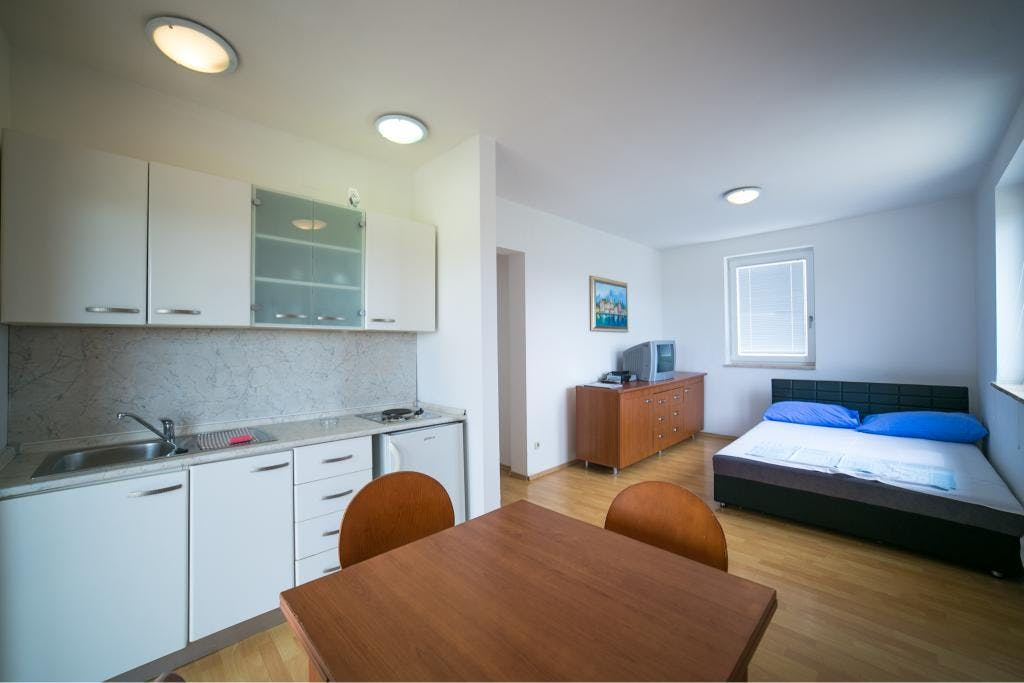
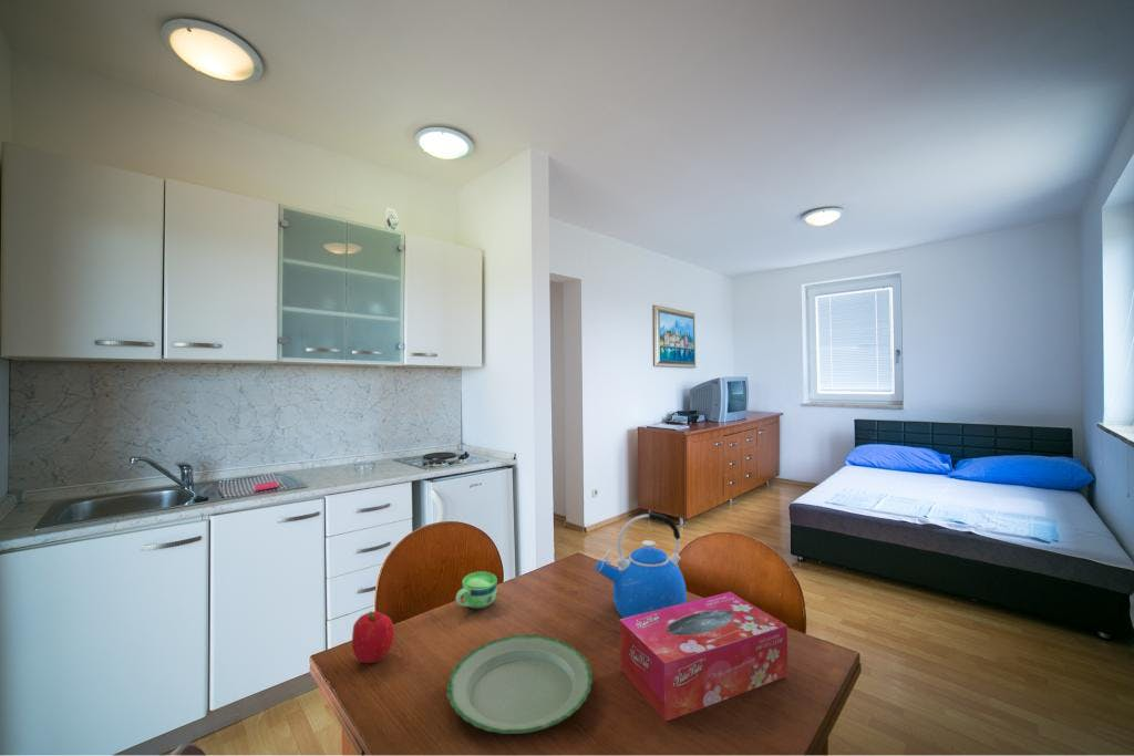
+ kettle (640, 561)
+ plate (520, 683)
+ fruit (373, 634)
+ cup (476, 593)
+ tissue box (702, 646)
